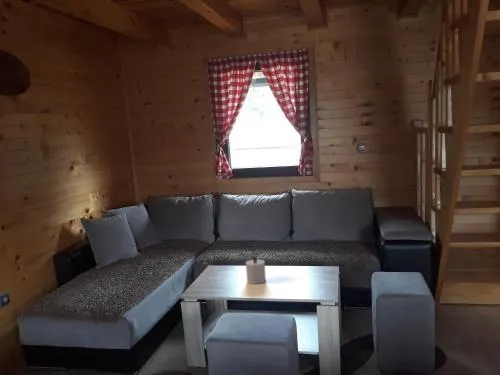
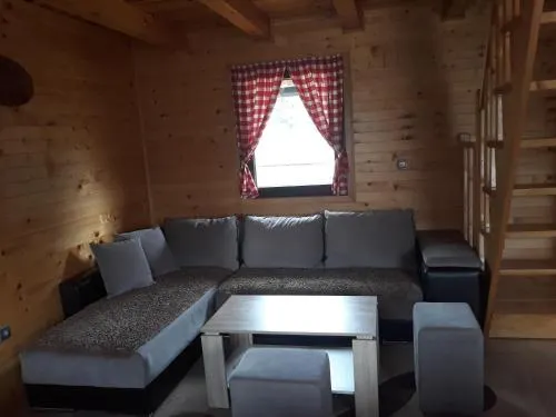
- candle (255, 269)
